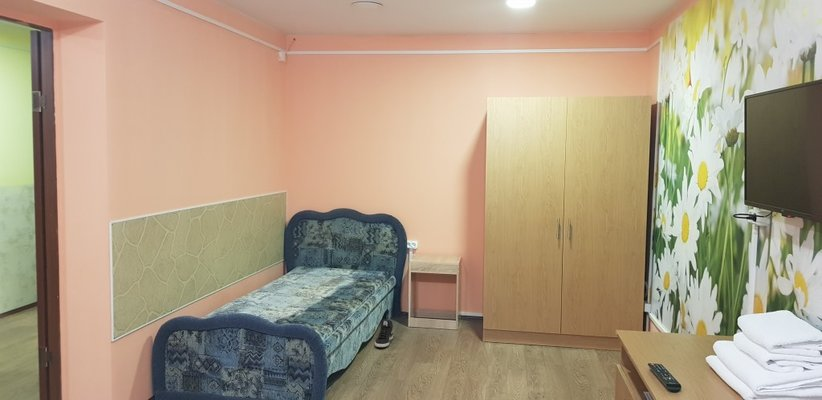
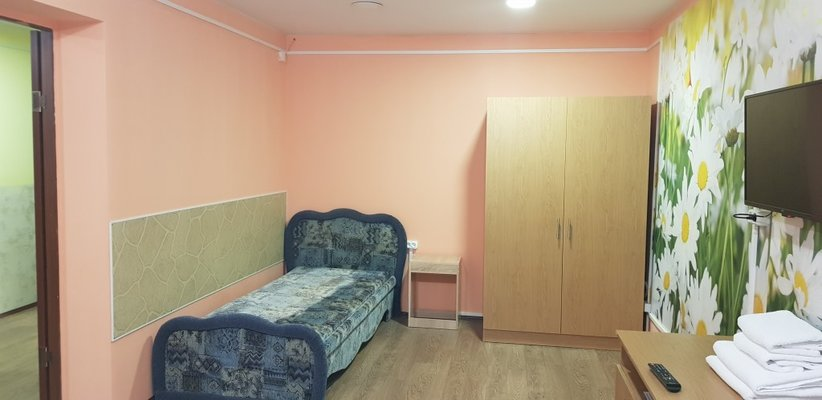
- sneaker (383, 331)
